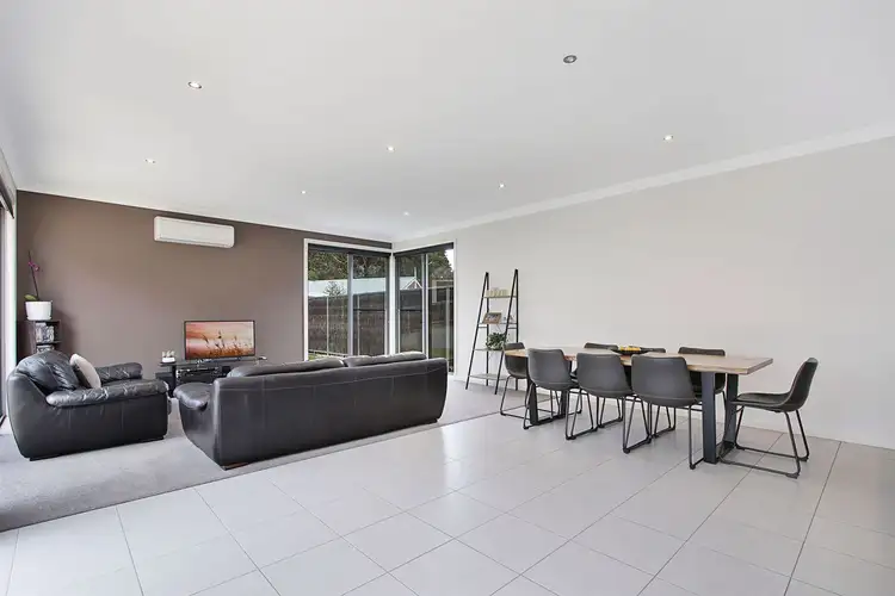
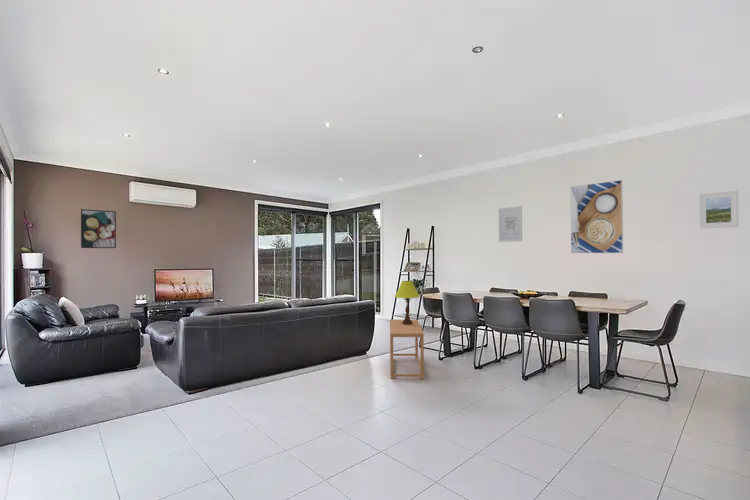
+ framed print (718, 210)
+ wall art (510, 224)
+ table lamp (407, 302)
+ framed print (98, 229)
+ side table (405, 354)
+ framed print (595, 218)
